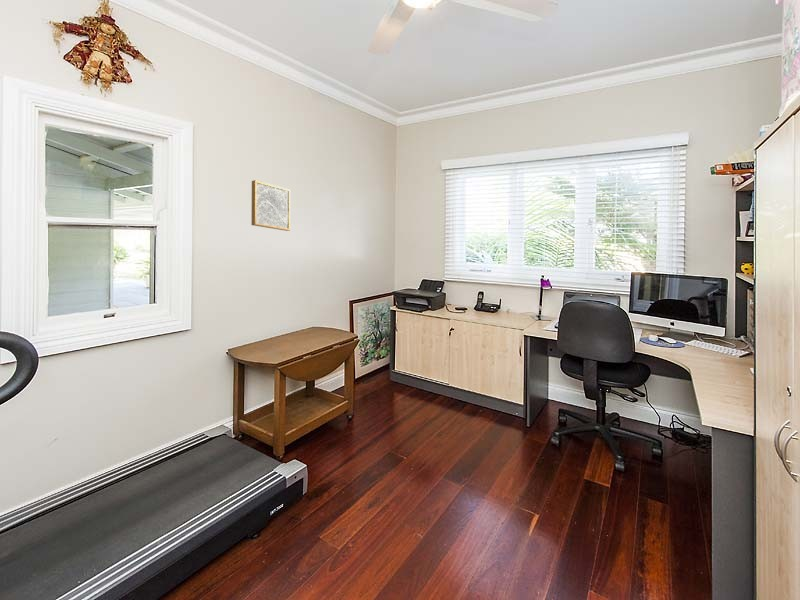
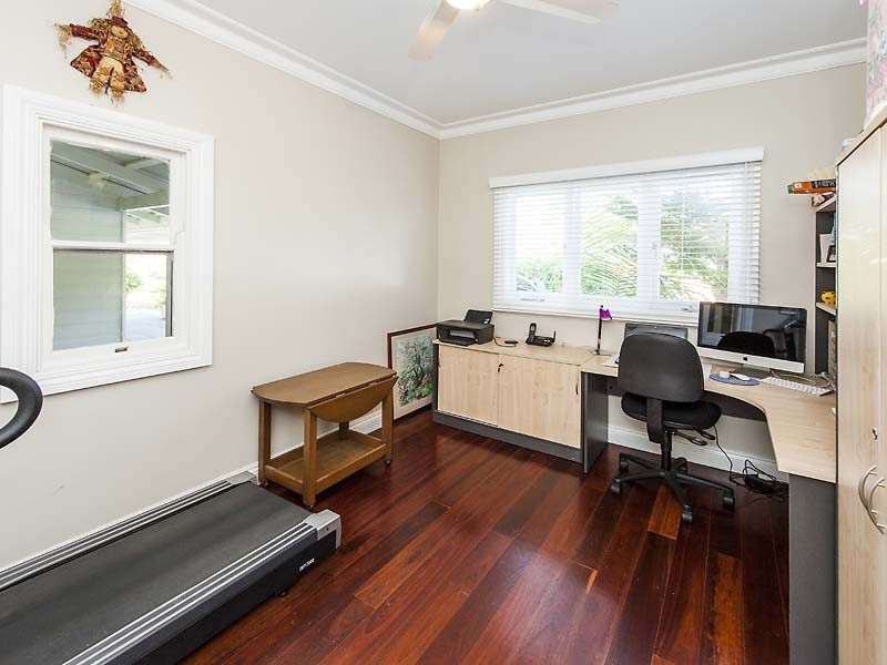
- wall art (271, 206)
